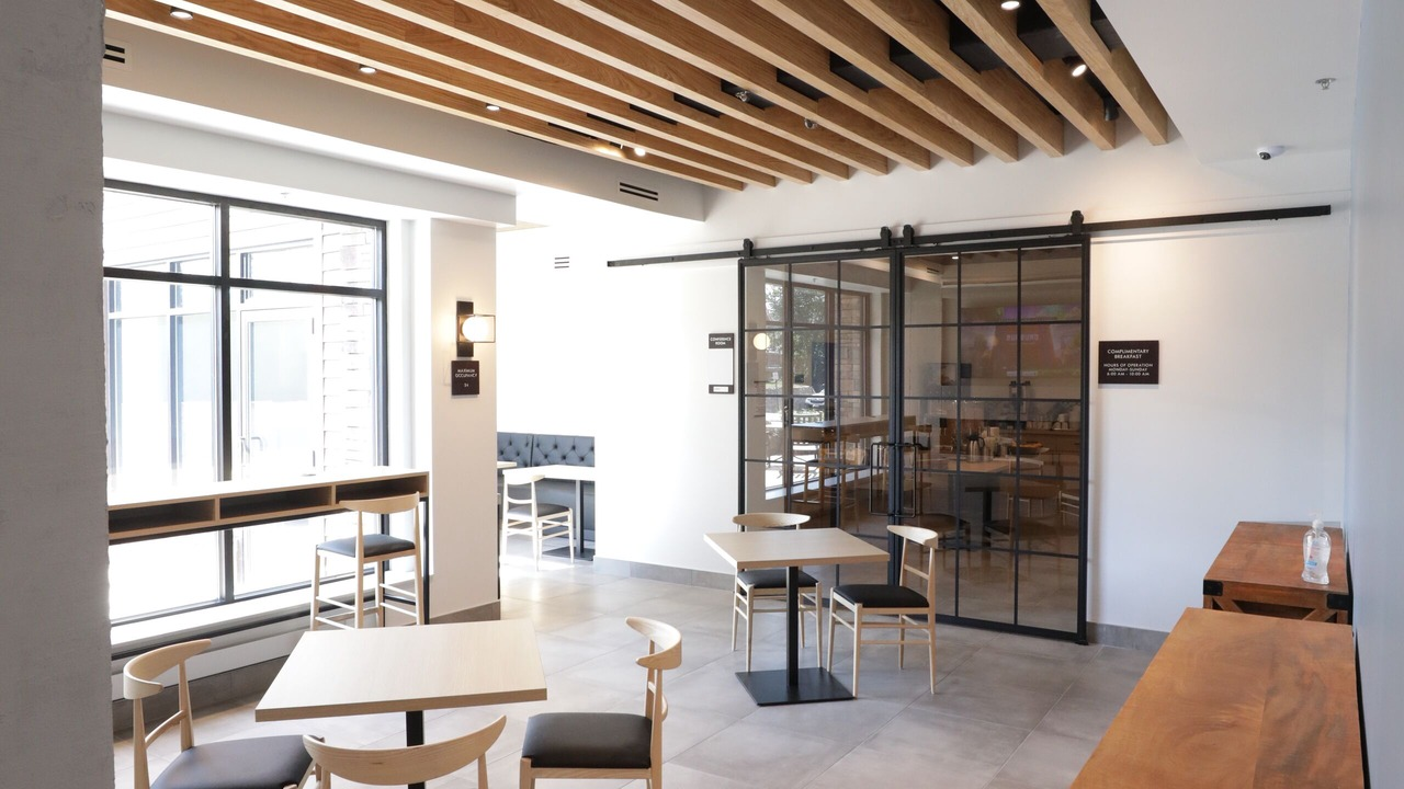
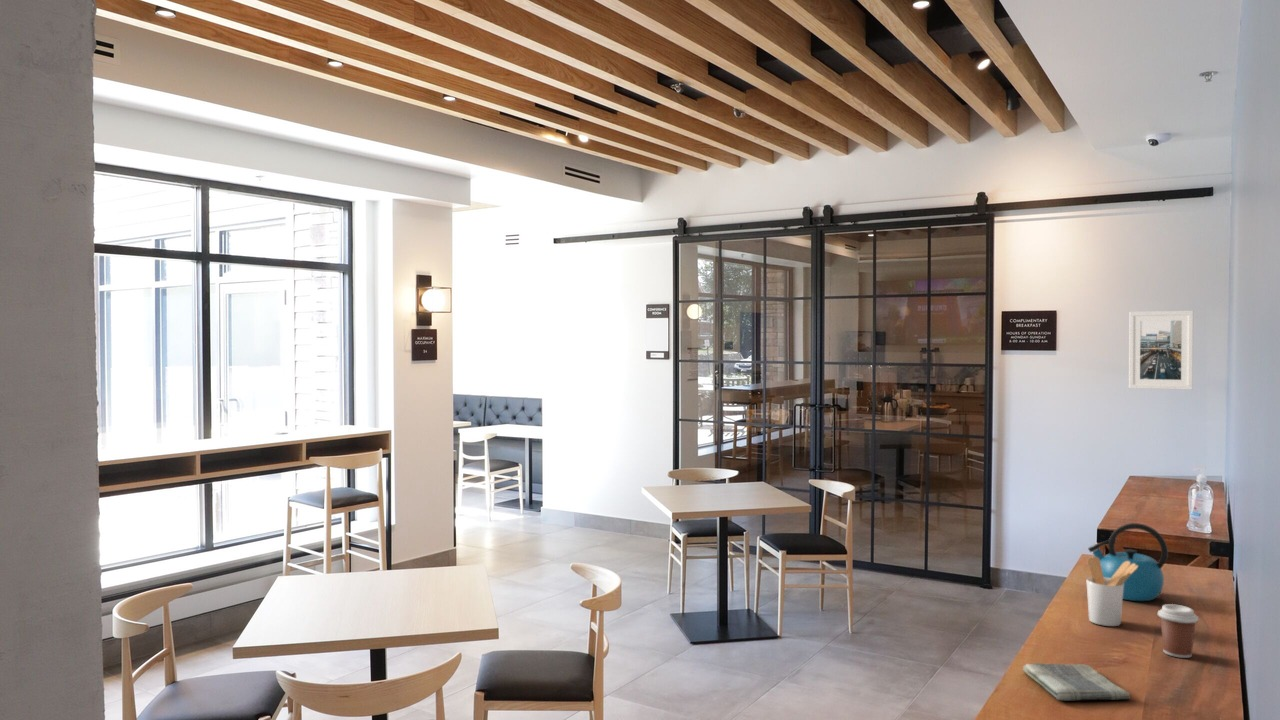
+ kettle (1126, 559)
+ utensil holder (1112, 591)
+ dish towel (1073, 679)
+ coffee cup (1177, 630)
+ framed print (1160, 350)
